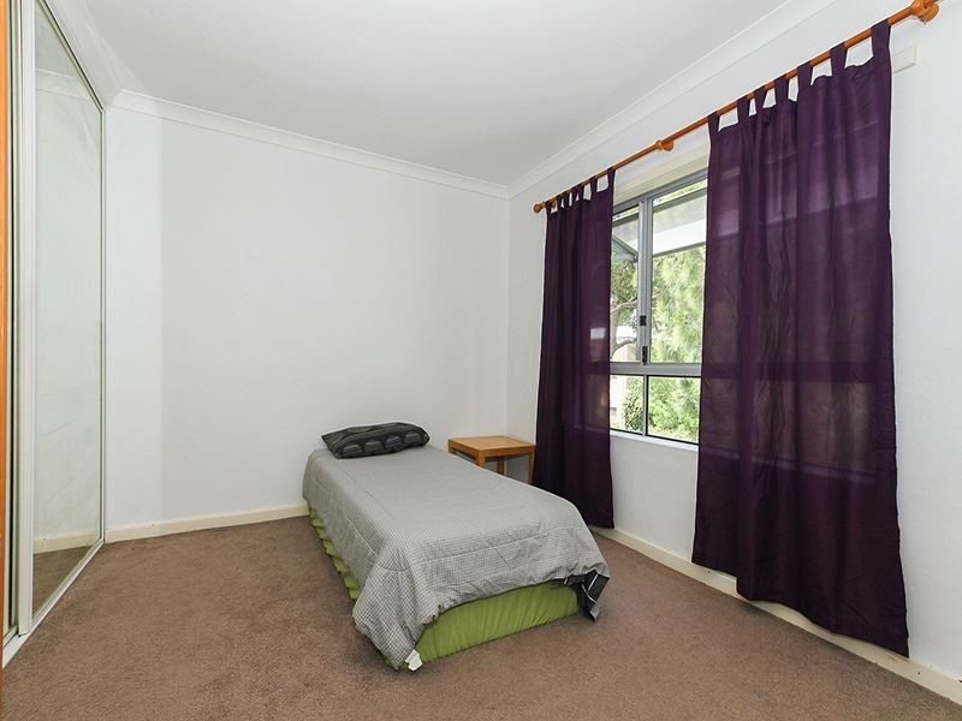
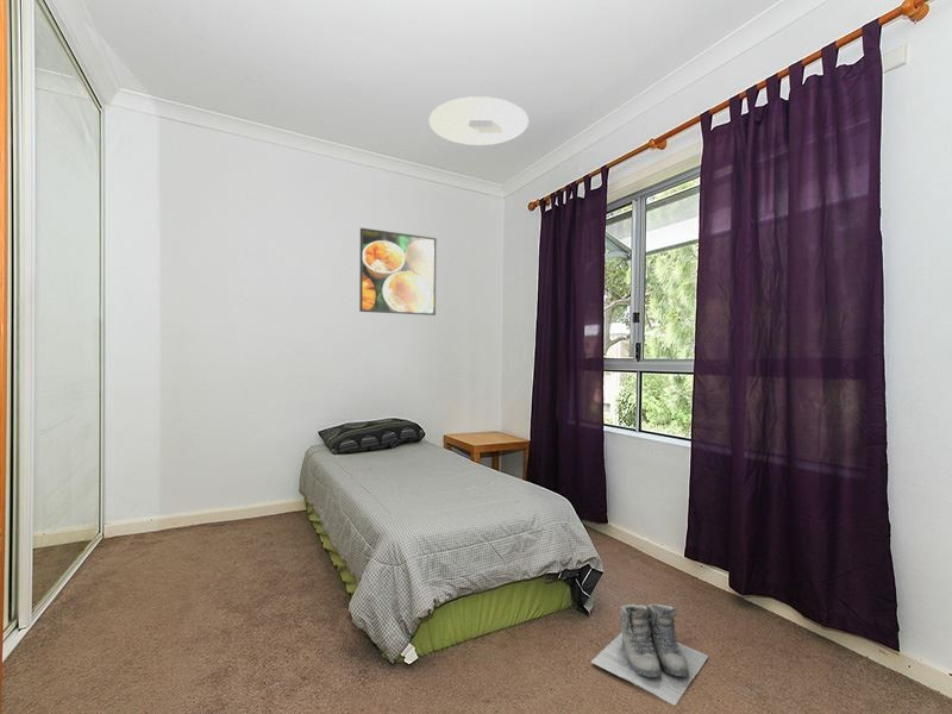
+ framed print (399, 273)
+ boots (650, 634)
+ ceiling light (478, 118)
